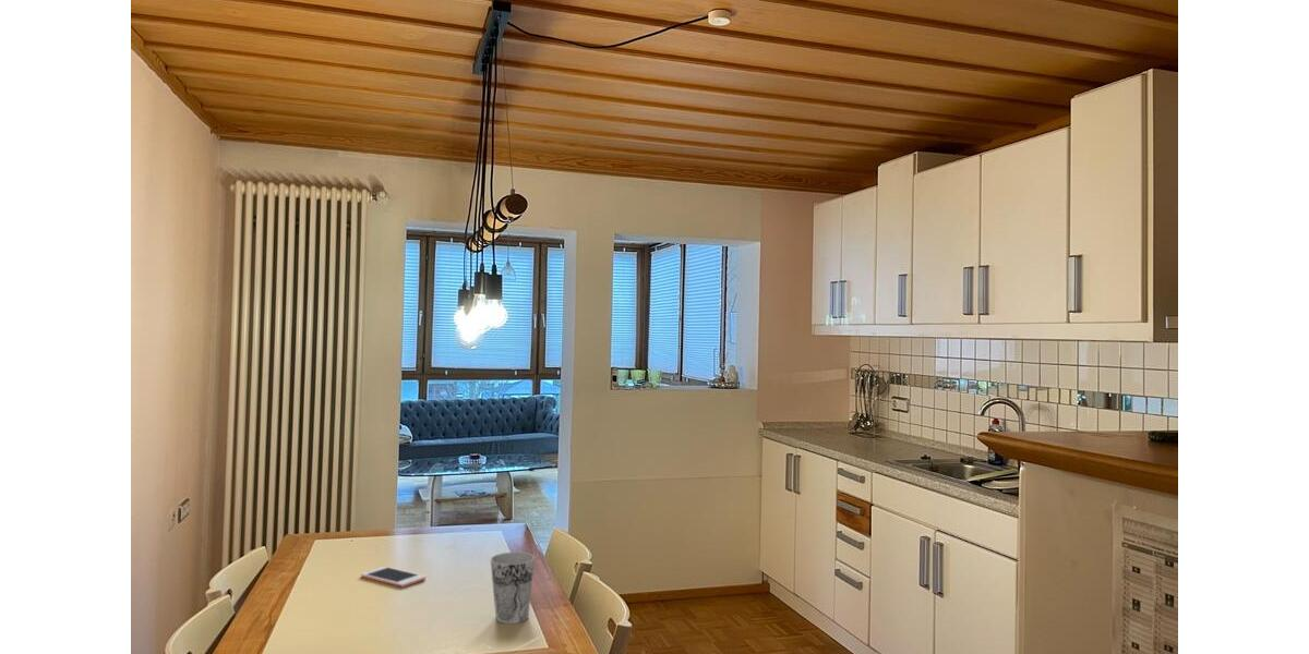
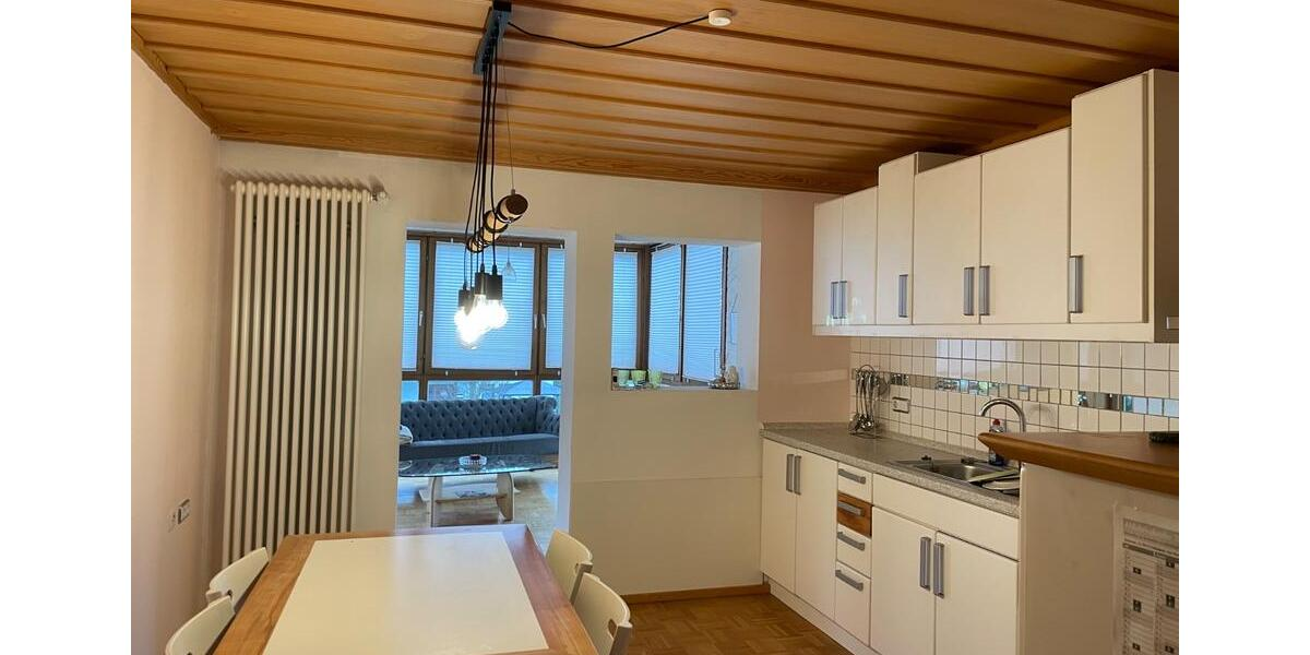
- cup (512, 588)
- cell phone (393, 576)
